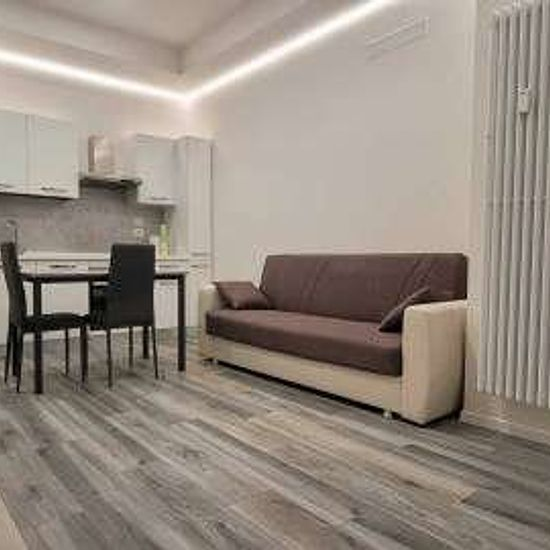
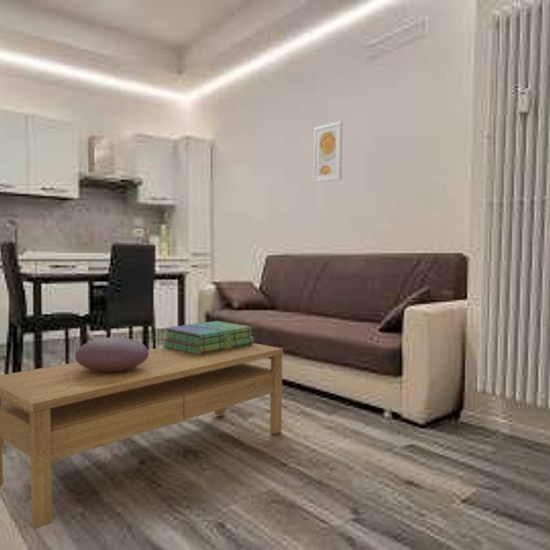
+ coffee table (153, 408)
+ decorative bowl (112, 353)
+ stack of books (209, 336)
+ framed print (327, 153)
